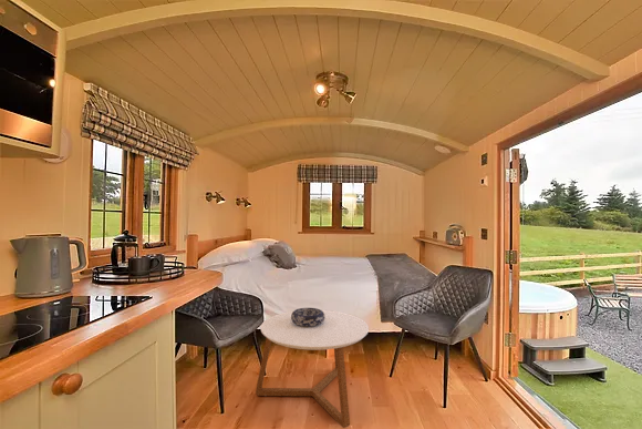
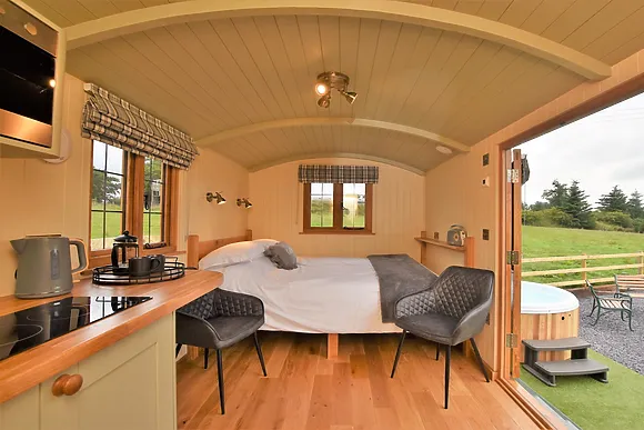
- decorative bowl (308, 316)
- coffee table (311, 349)
